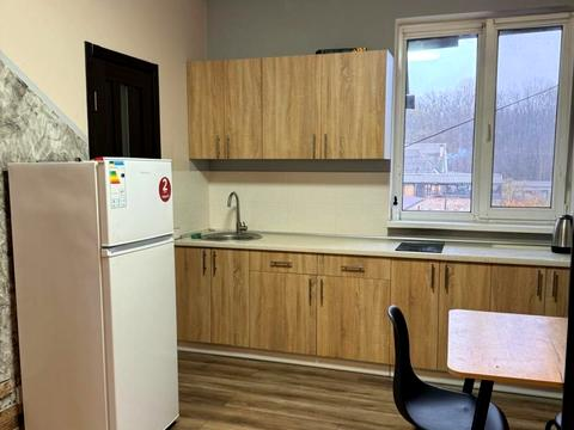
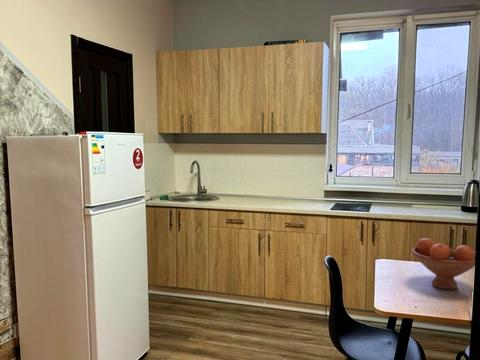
+ fruit bowl (445, 263)
